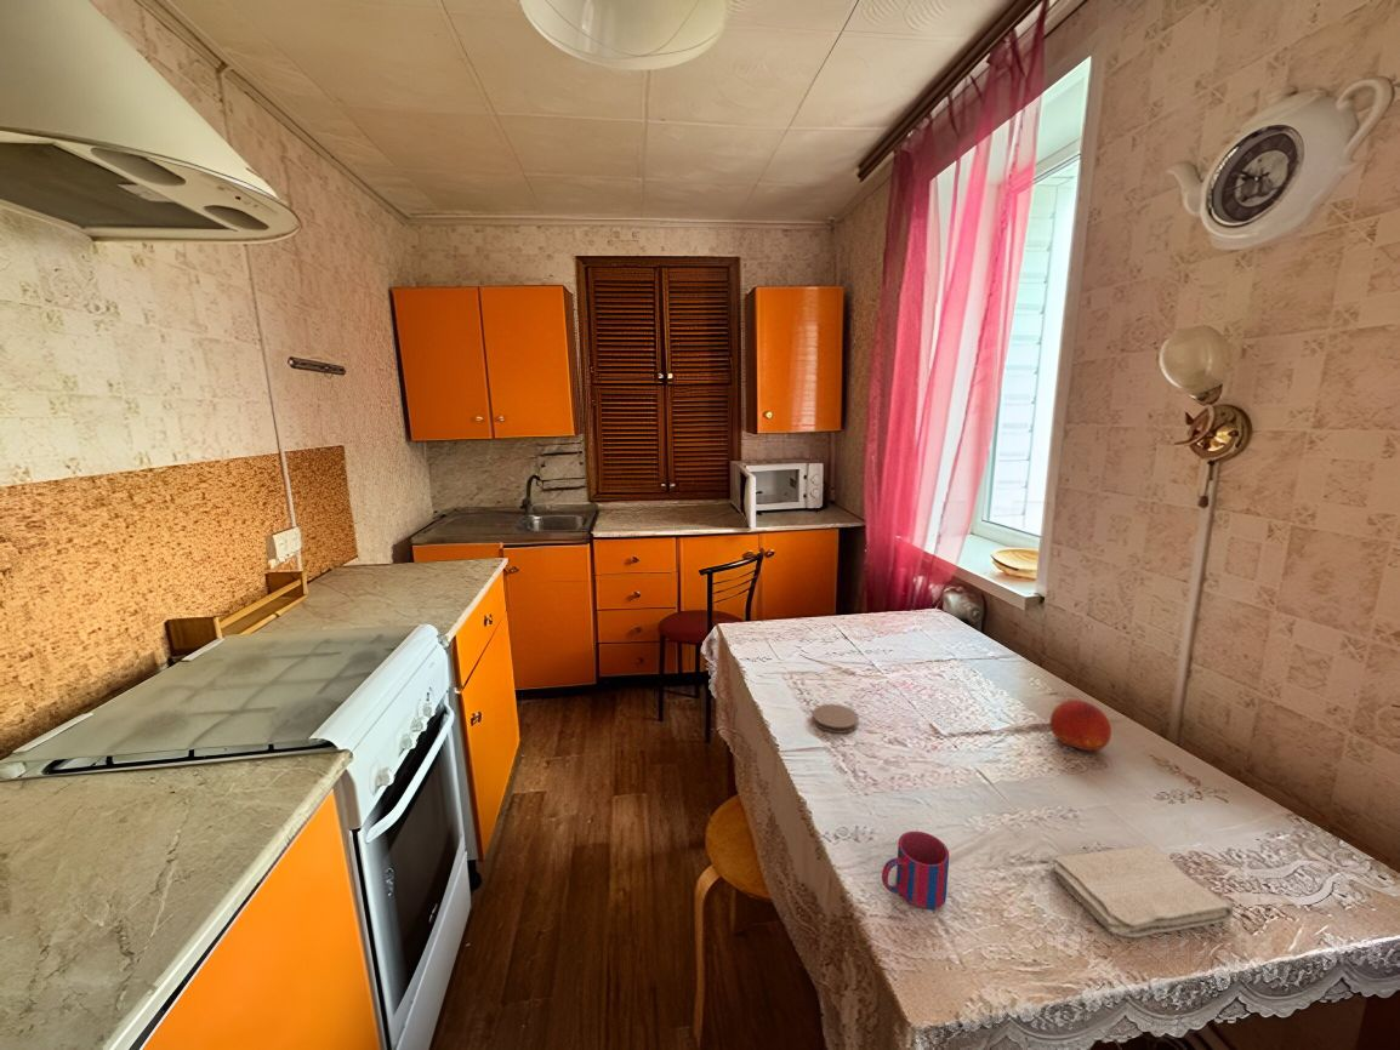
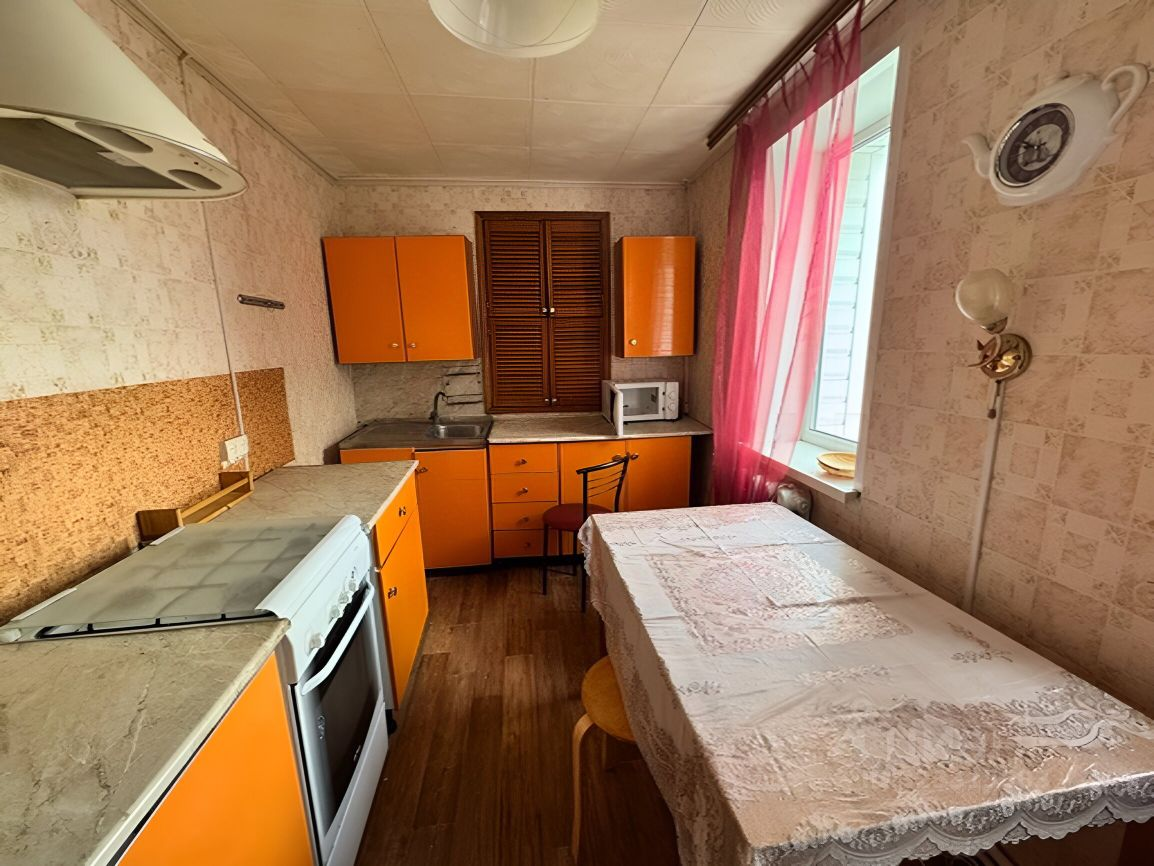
- mug (911, 871)
- washcloth (1134, 886)
- coaster (835, 718)
- fruit (1080, 723)
